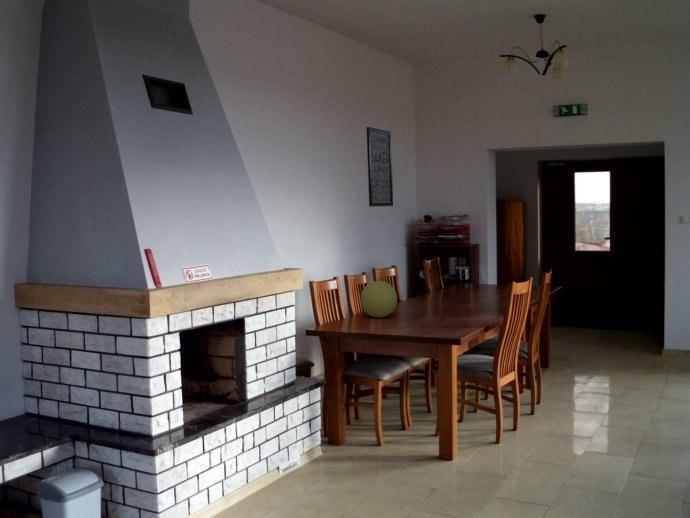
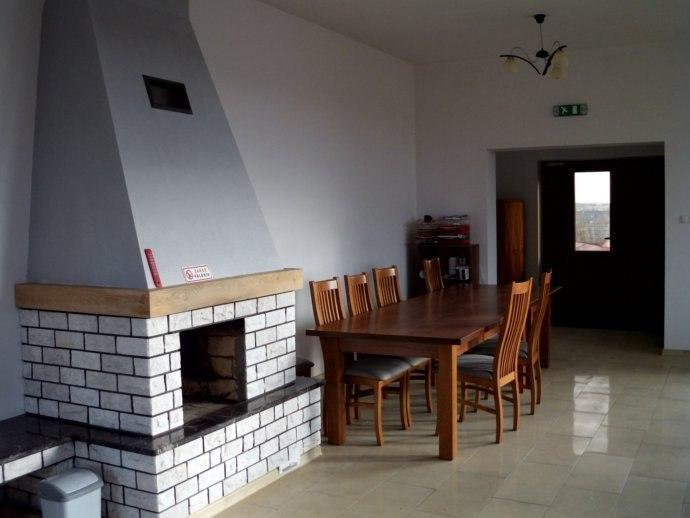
- decorative ball (378, 299)
- wall art (380, 168)
